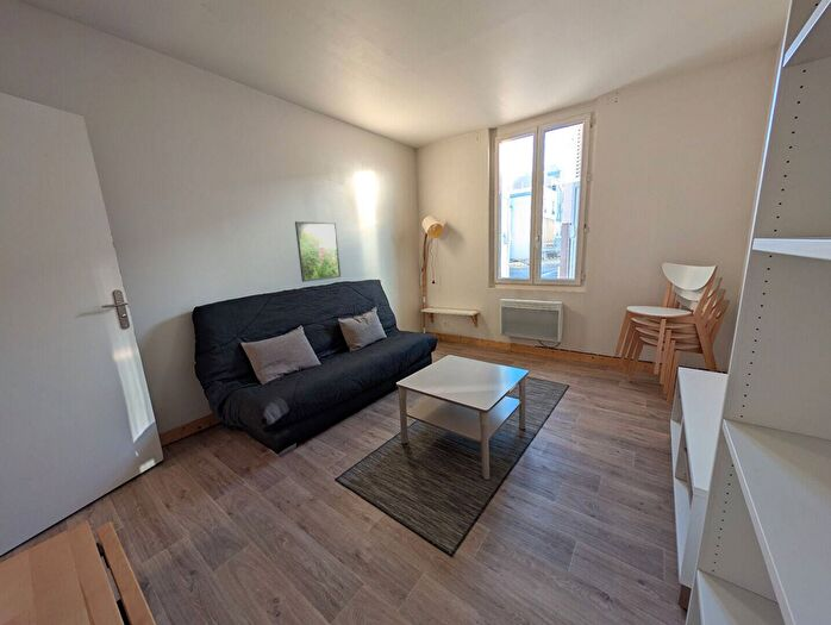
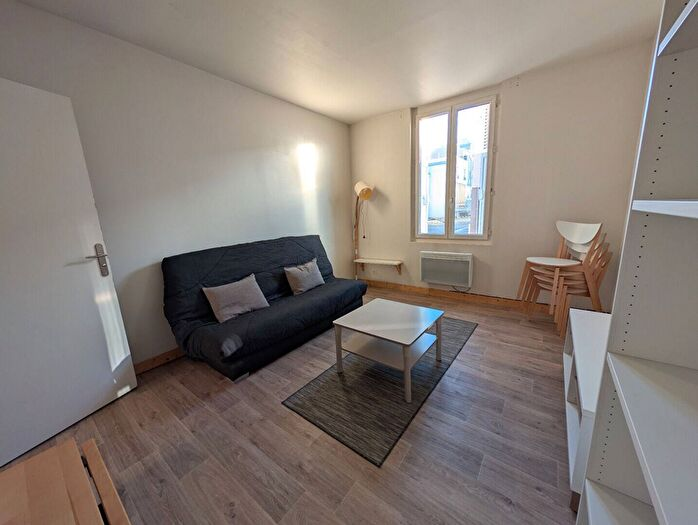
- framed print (319, 251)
